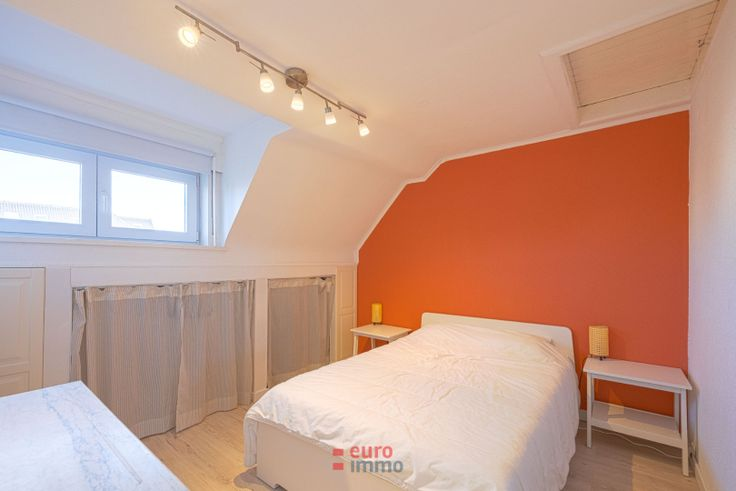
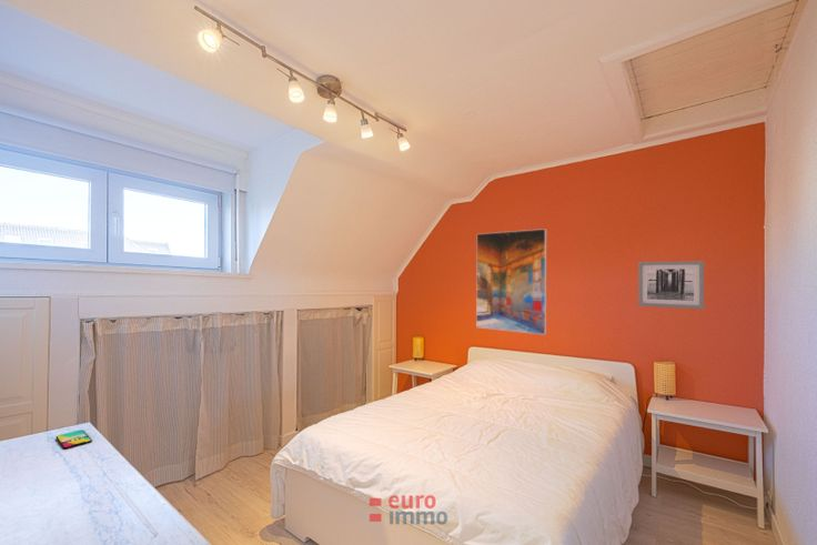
+ wall art (669, 284)
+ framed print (508, 281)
+ smartphone (73, 438)
